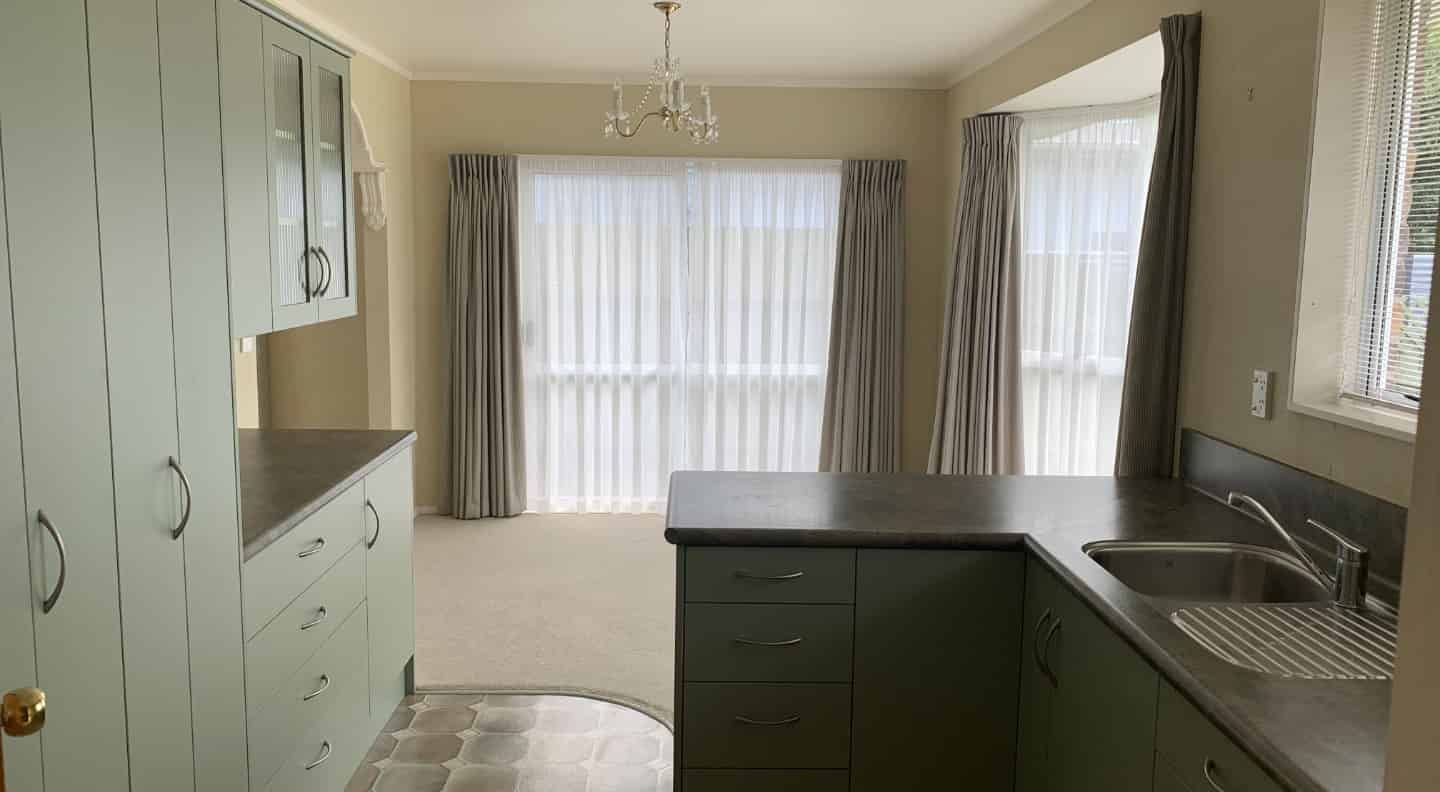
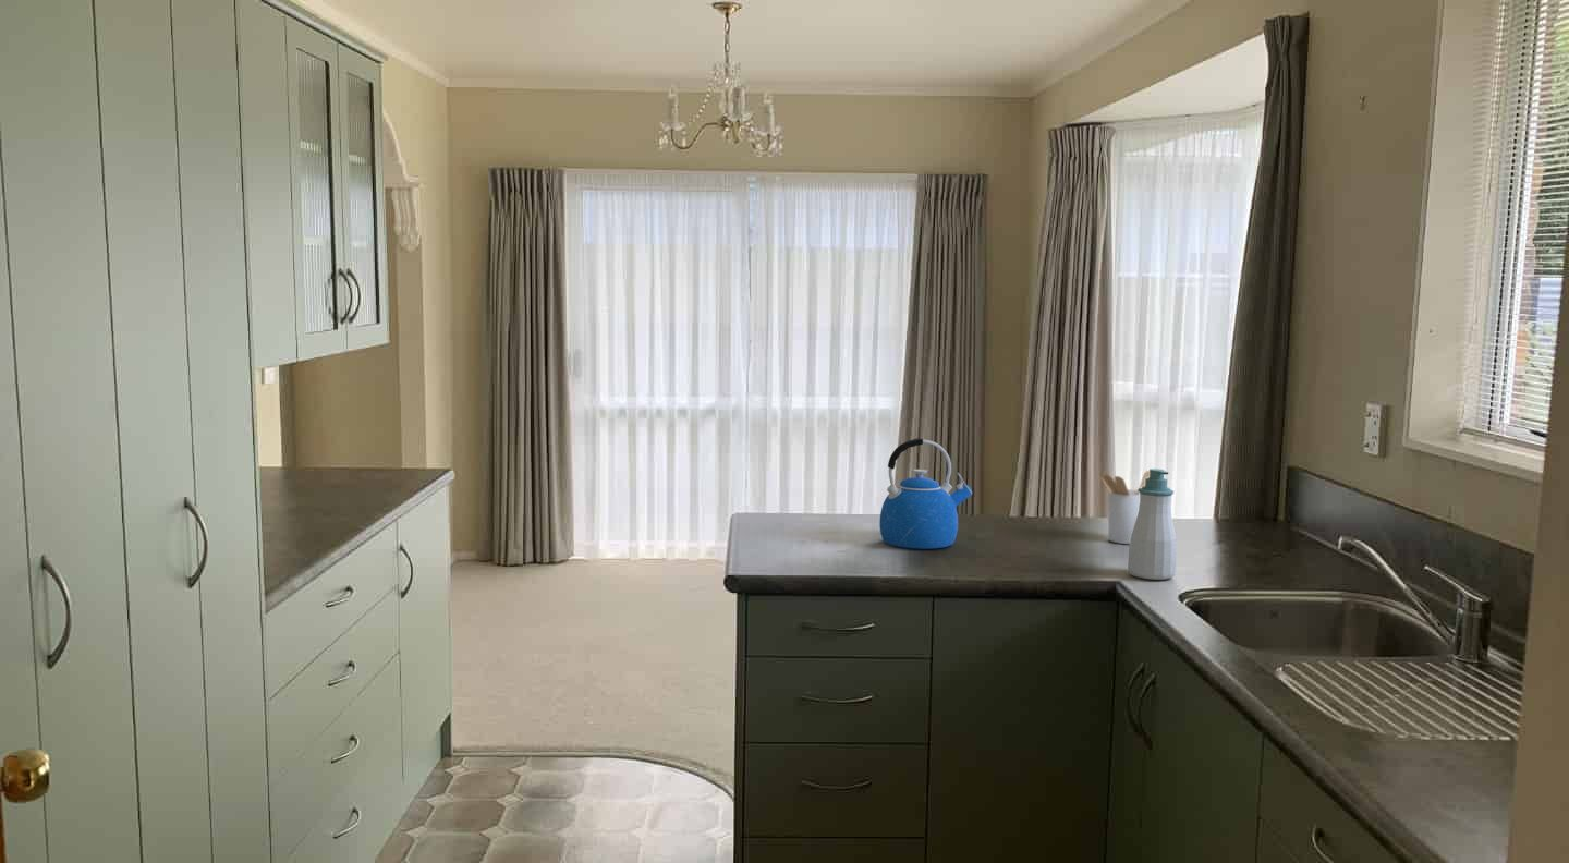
+ soap bottle (1154, 522)
+ kettle (928, 489)
+ utensil holder (1122, 506)
